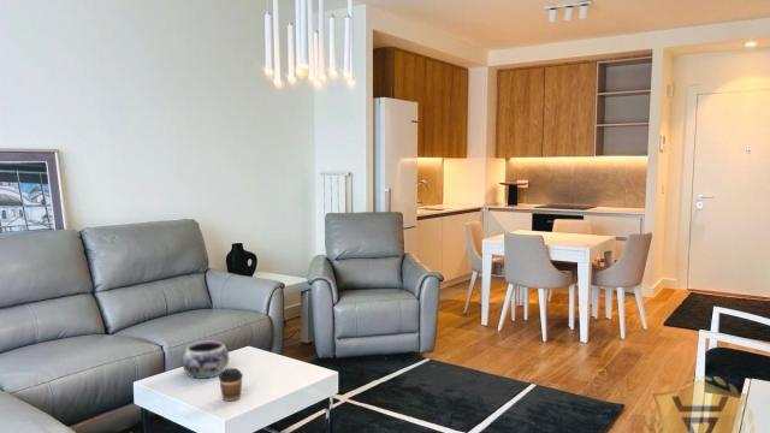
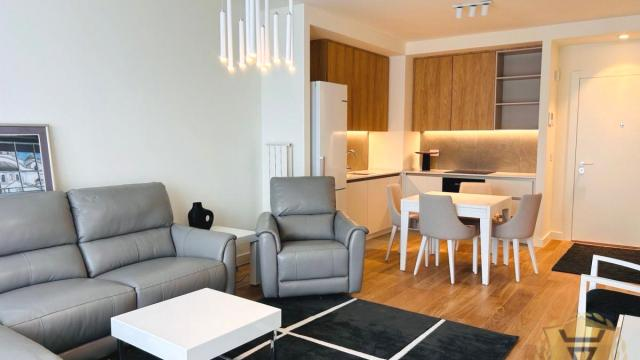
- decorative bowl (206, 358)
- coffee cup (231, 382)
